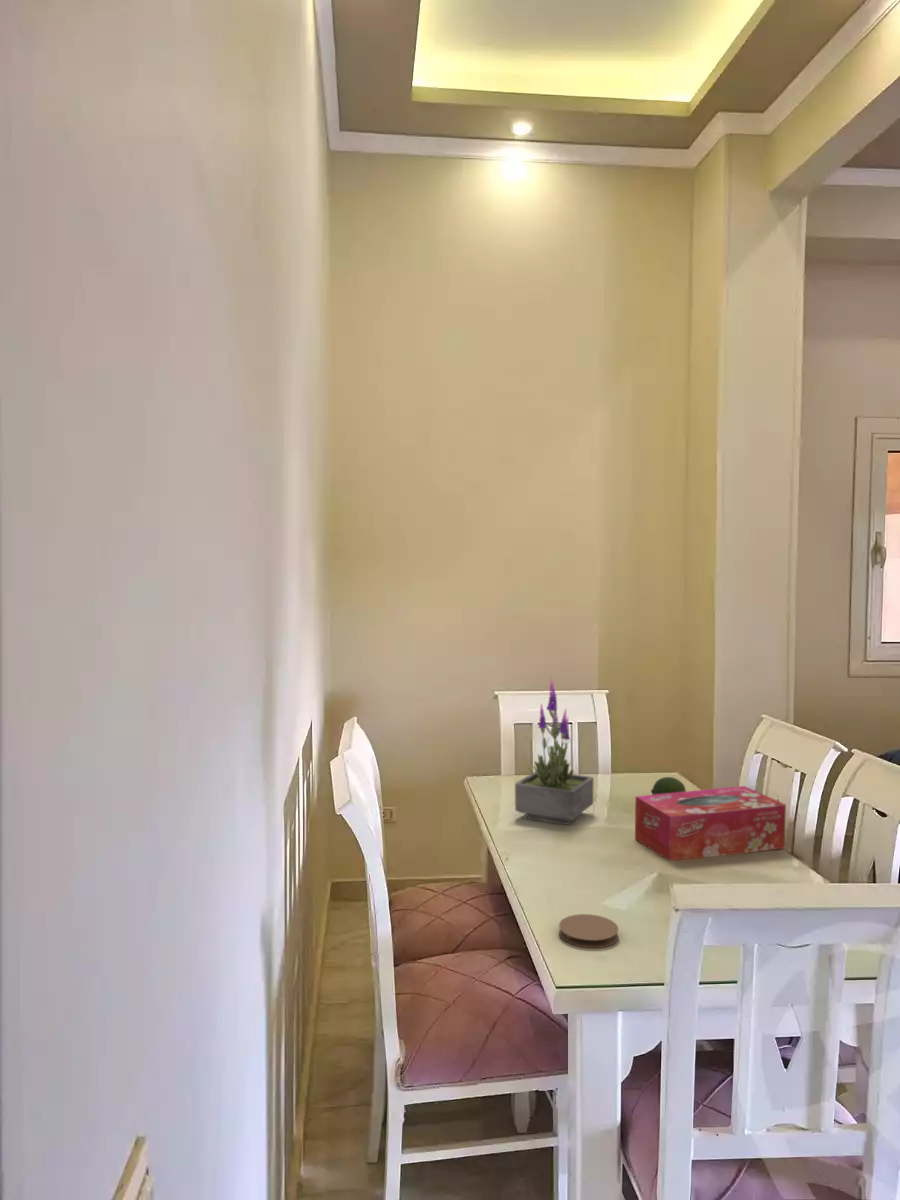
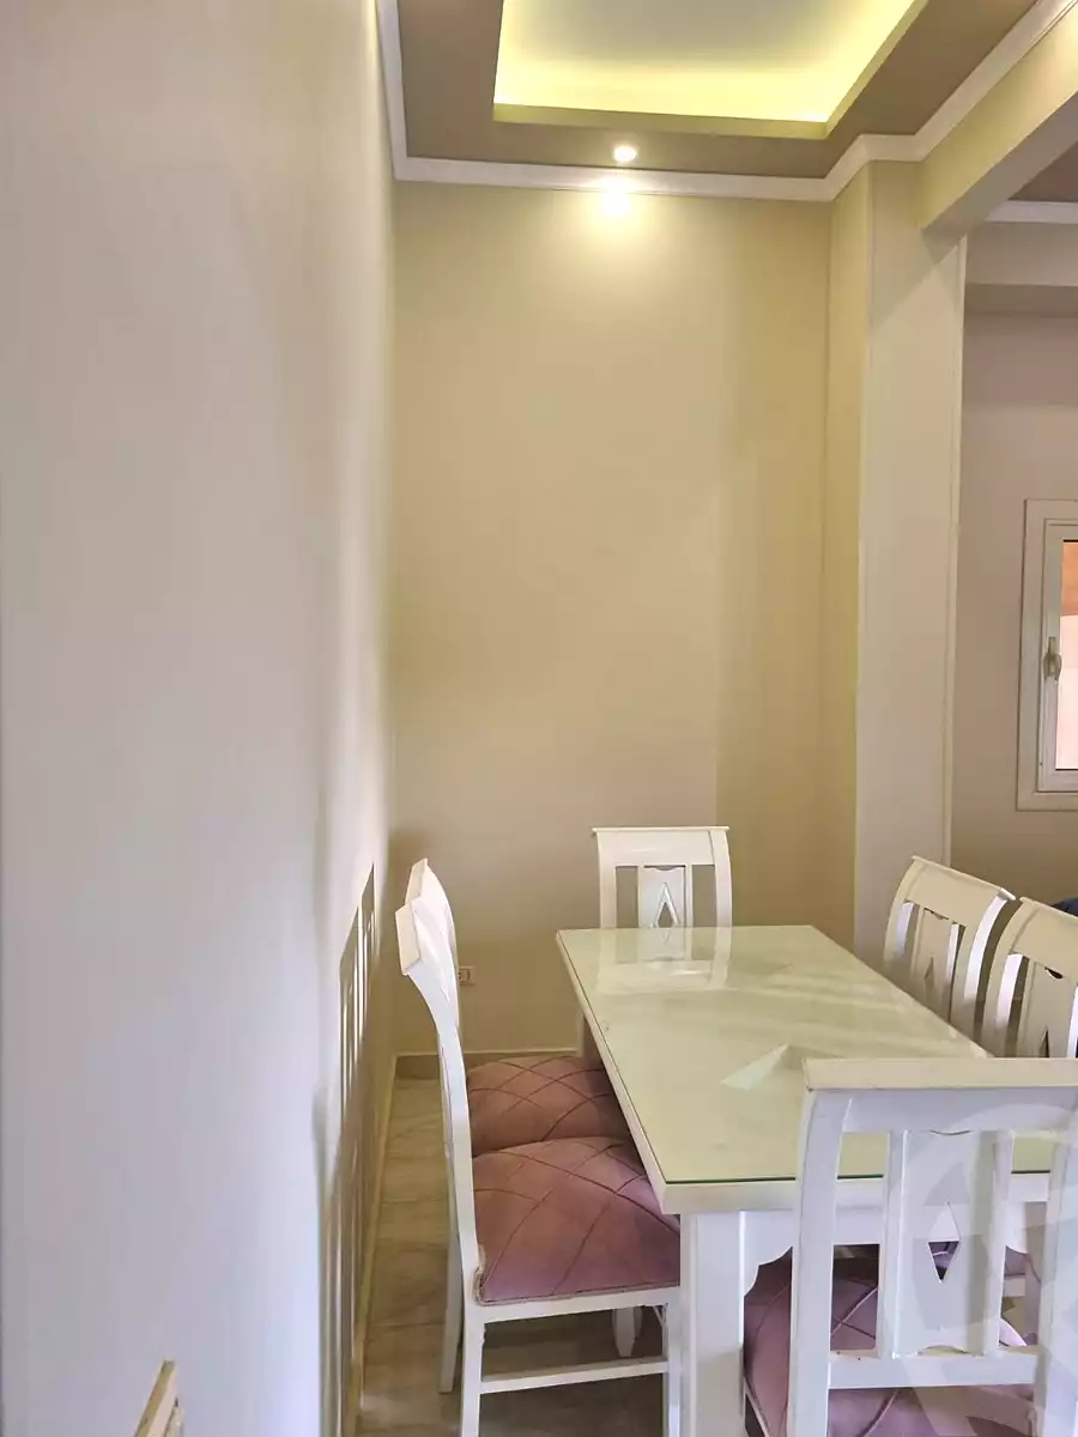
- coaster (588, 930)
- potted plant (555, 747)
- tissue box (709, 821)
- fruit (668, 792)
